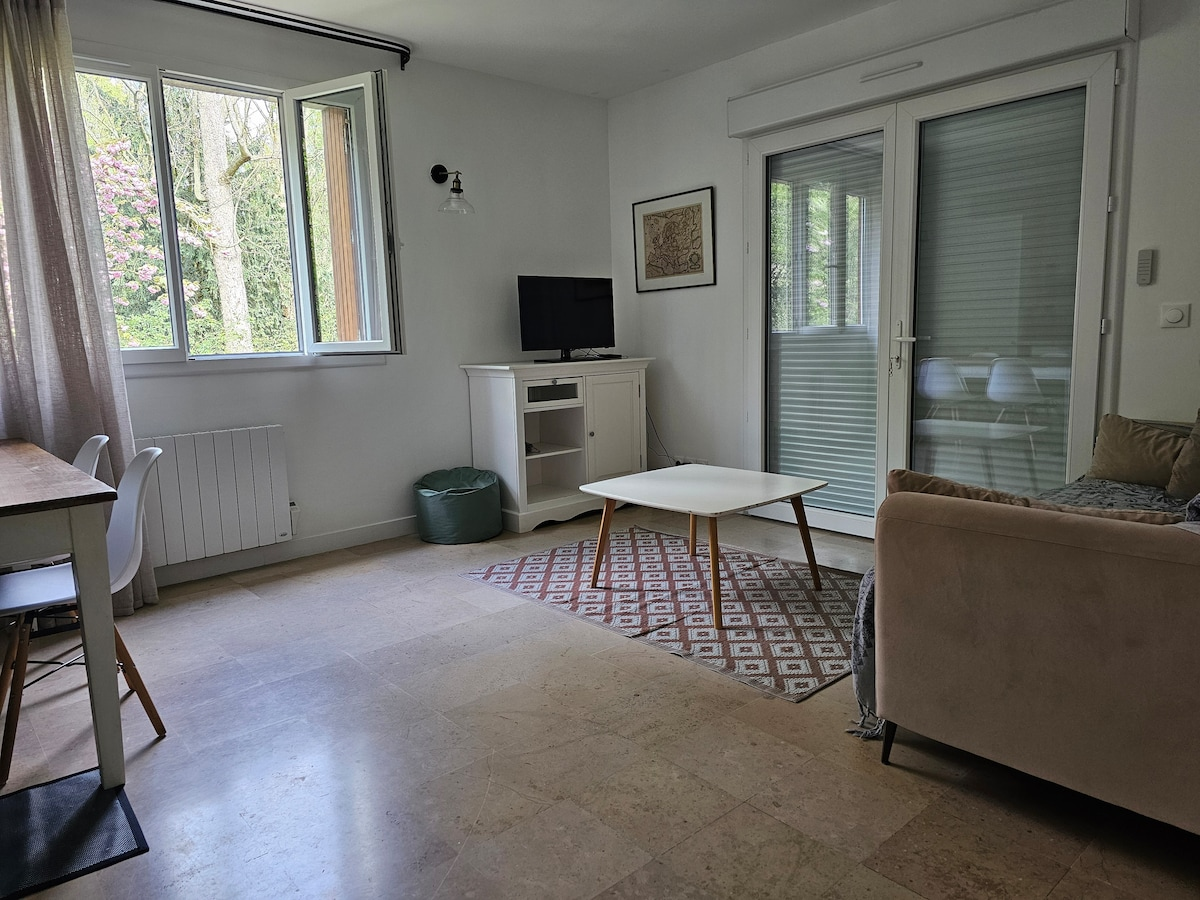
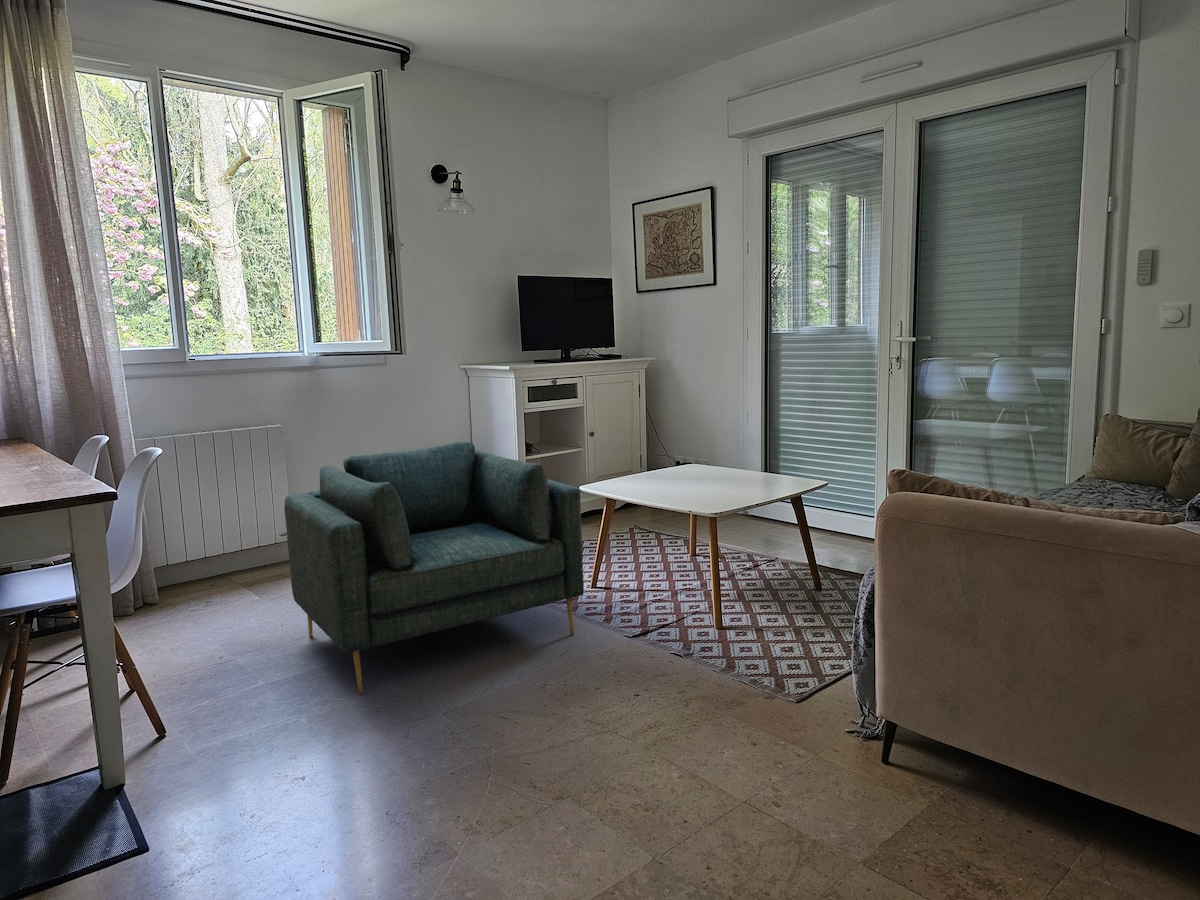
+ armchair (436, 545)
